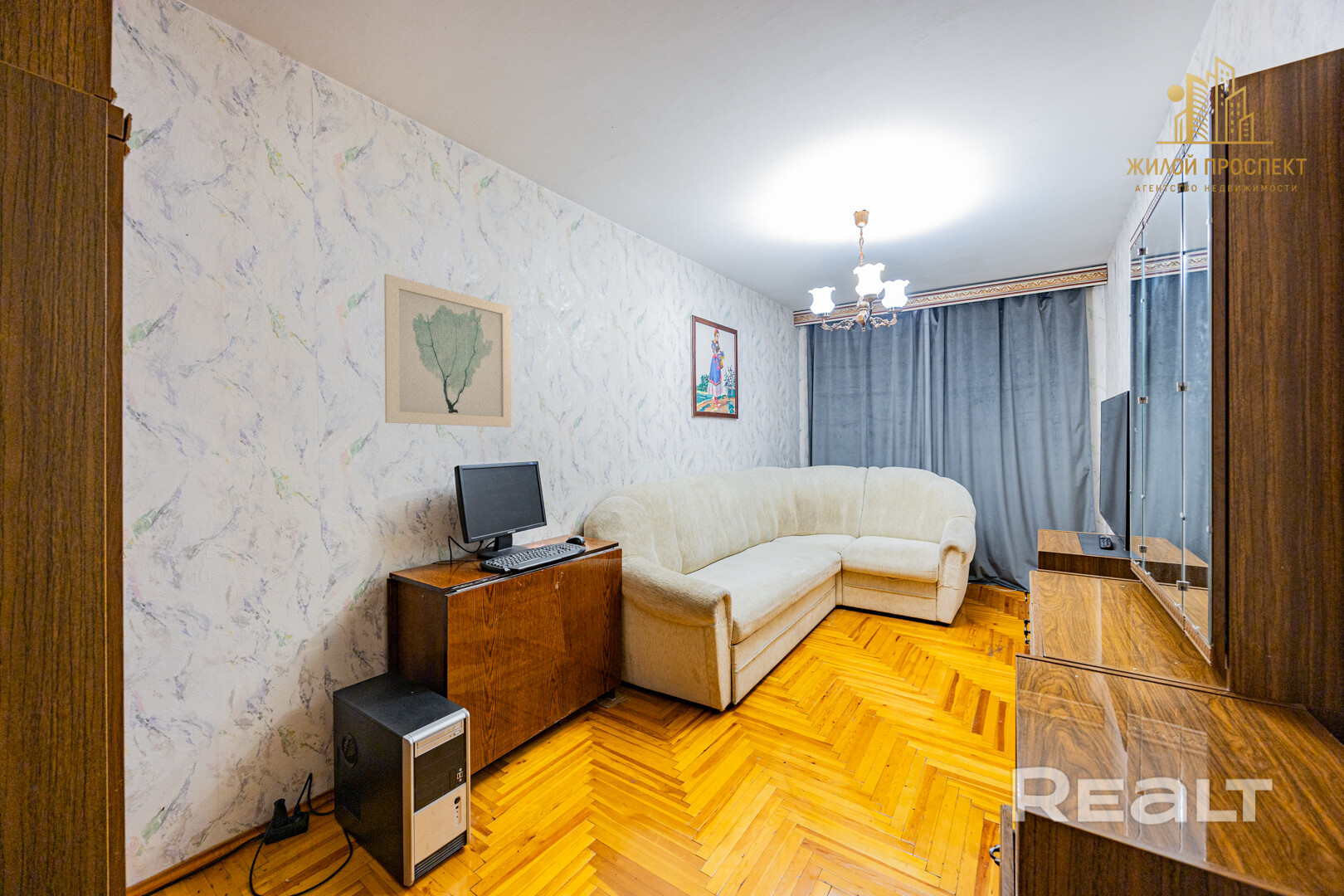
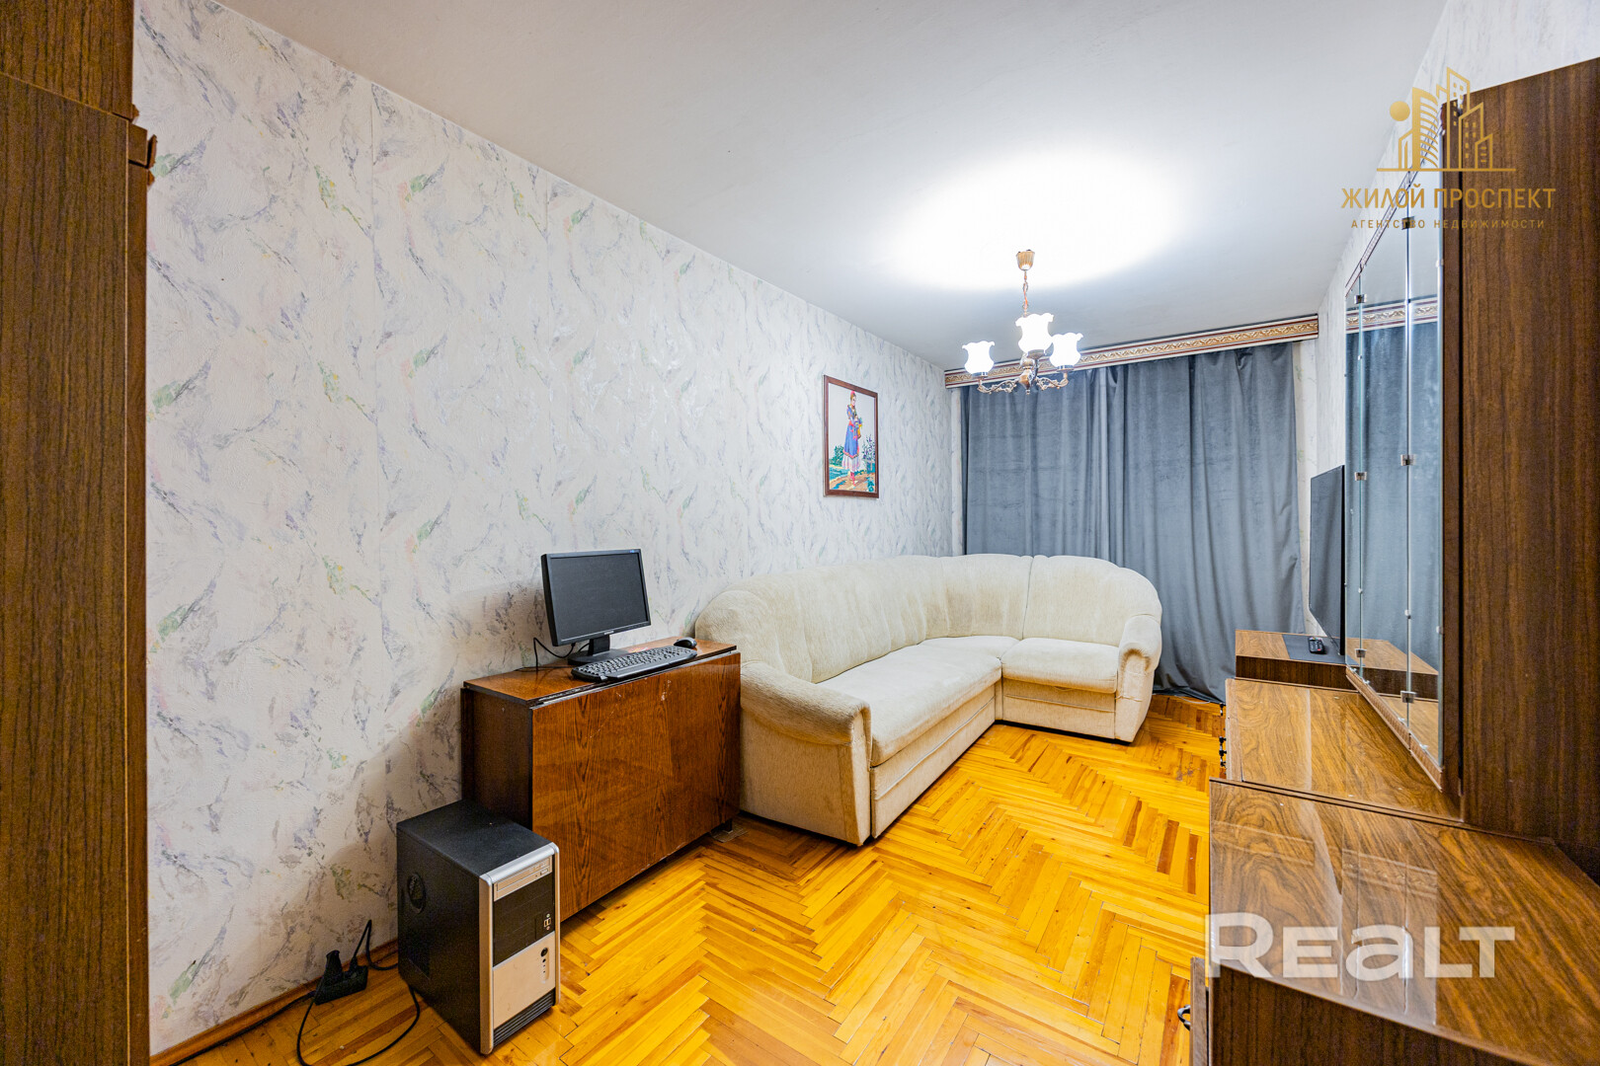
- wall art (454, 358)
